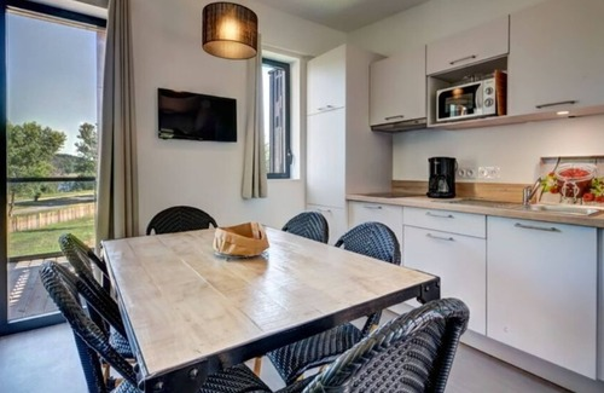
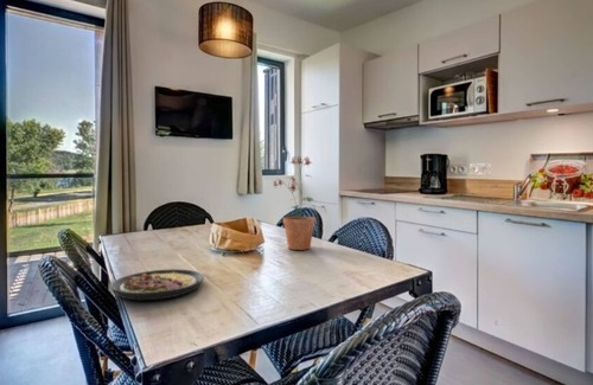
+ plate (159, 281)
+ potted plant (294, 199)
